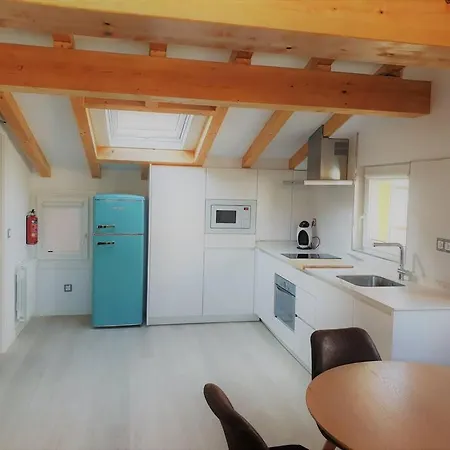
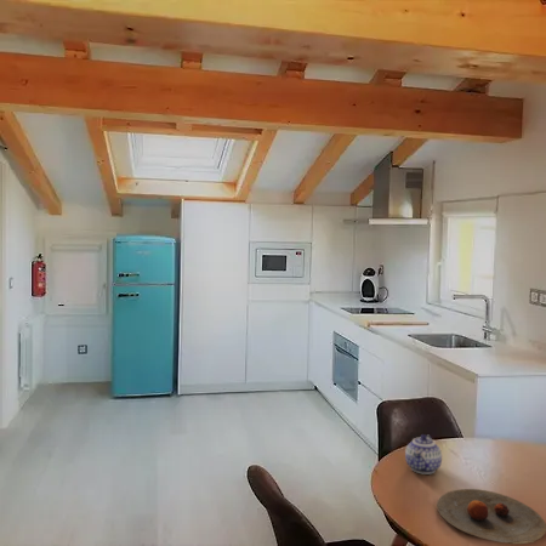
+ plate (489, 510)
+ teapot (423, 451)
